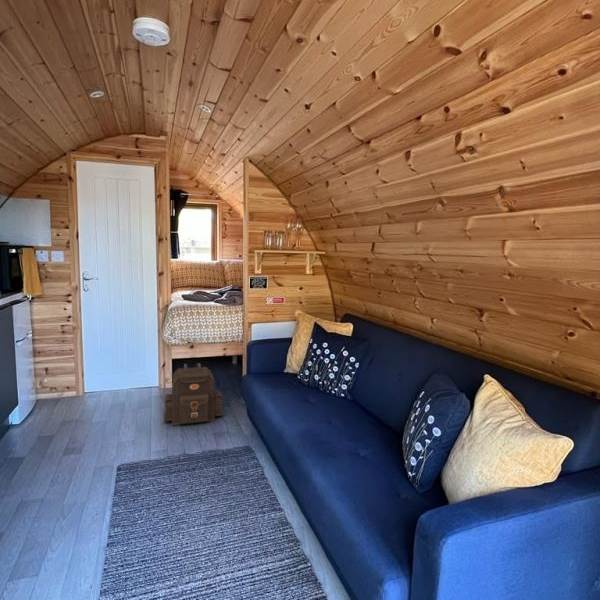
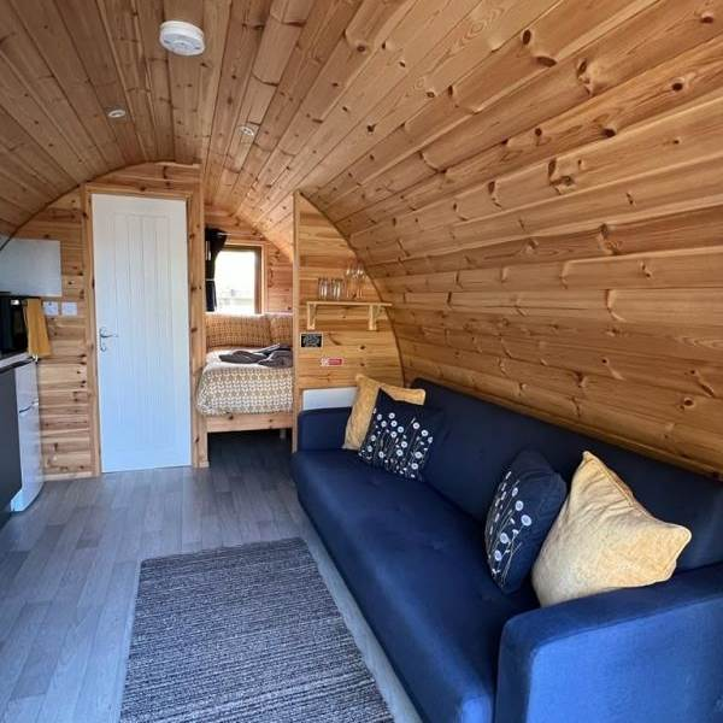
- backpack (193, 392)
